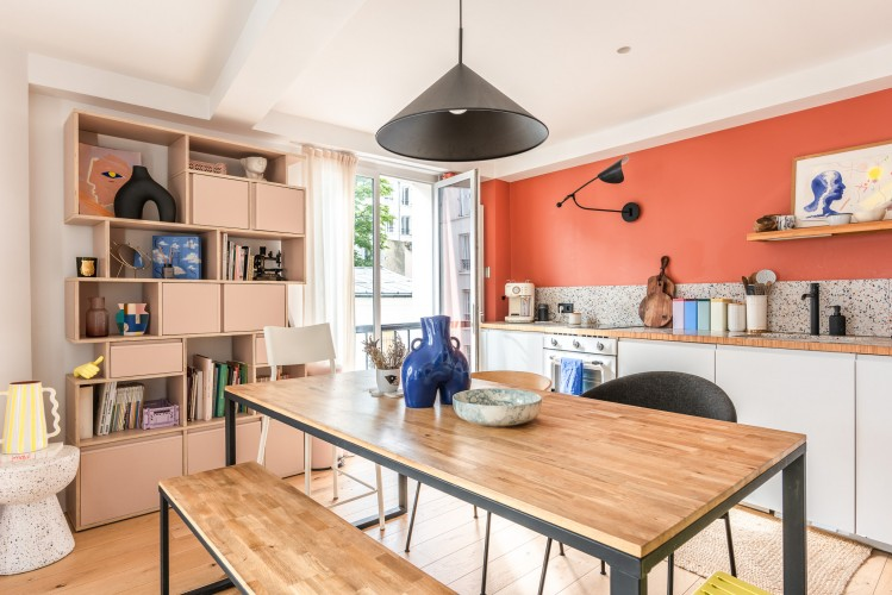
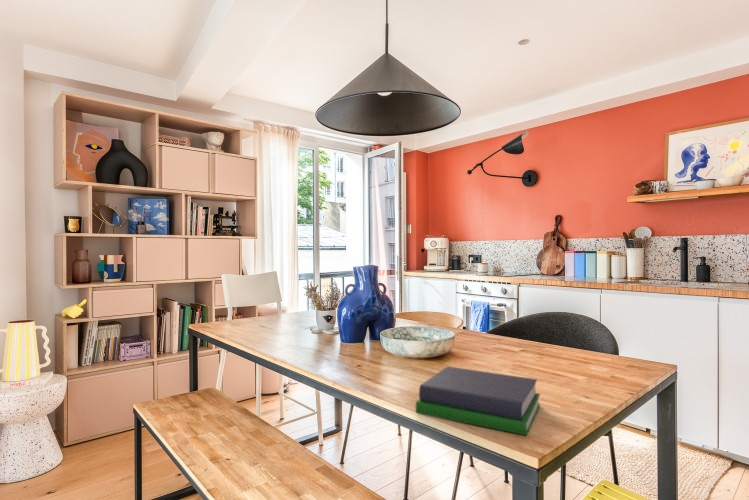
+ book (479, 395)
